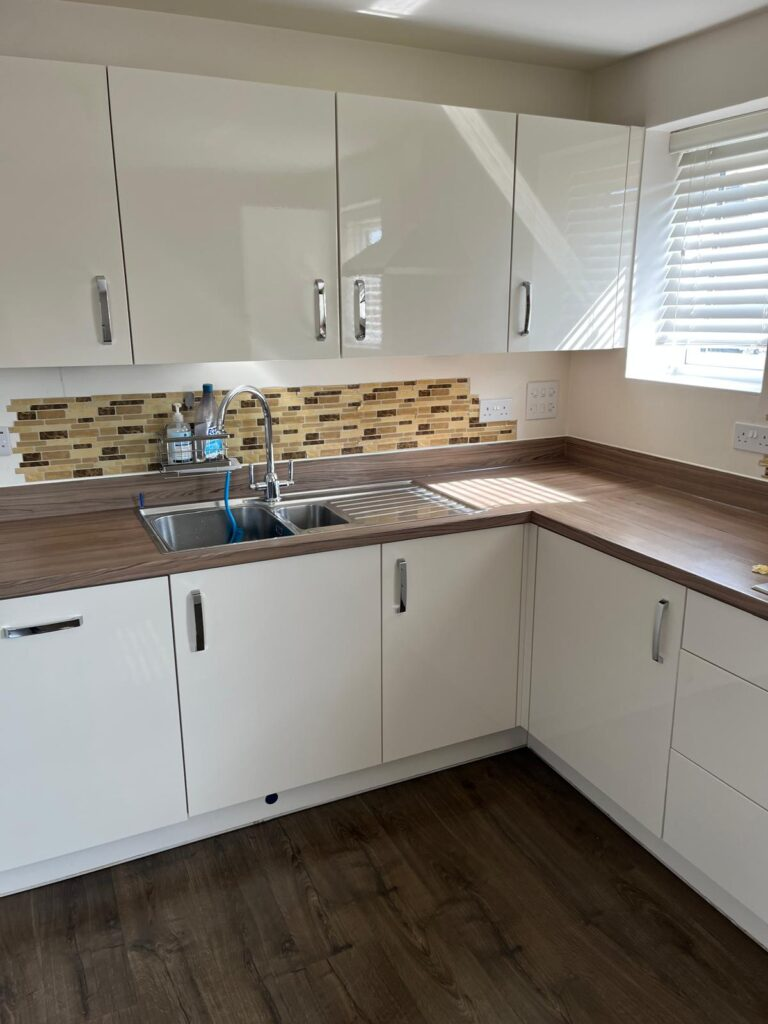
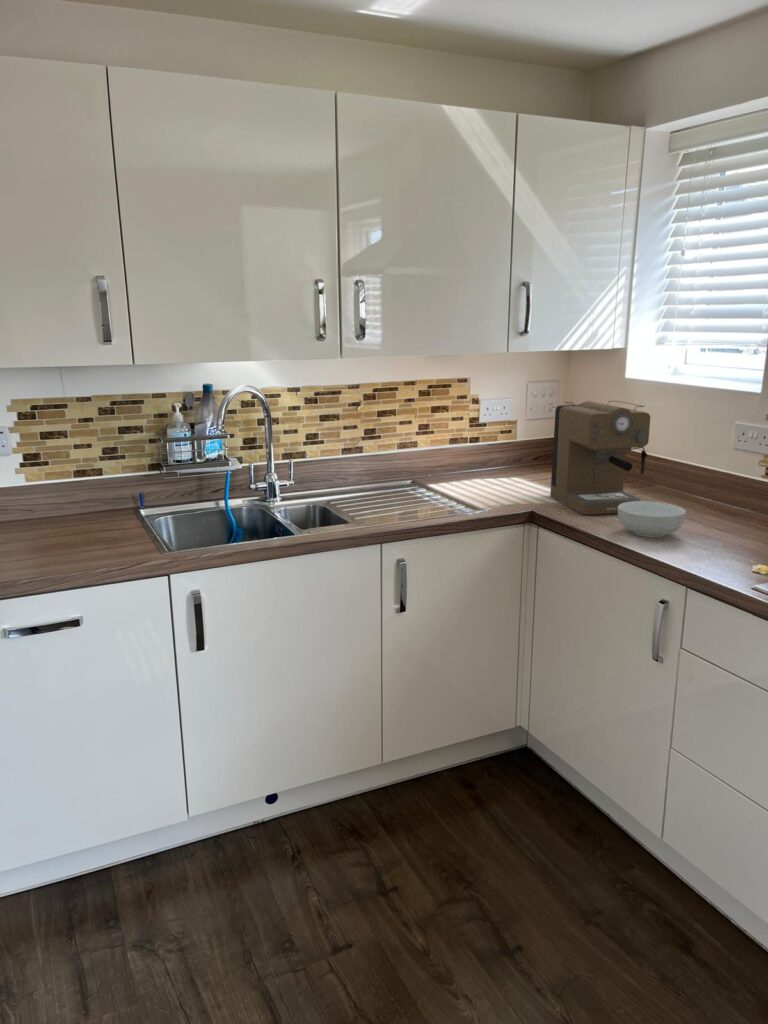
+ cereal bowl (650, 520)
+ coffee maker (605, 455)
